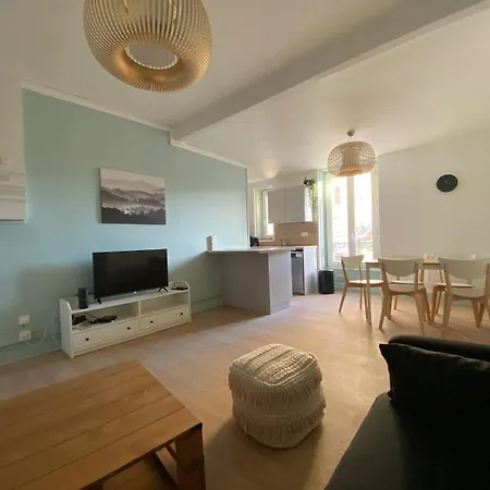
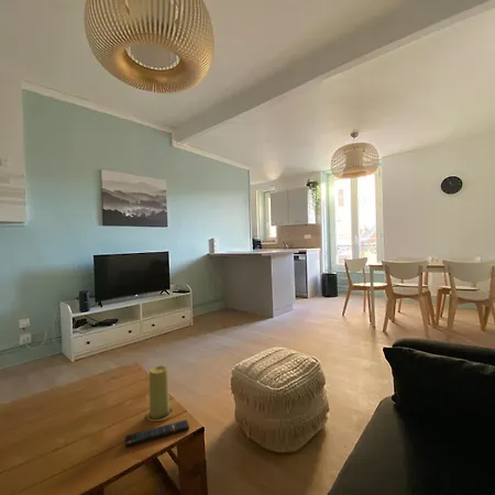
+ candle (158, 391)
+ remote control (157, 432)
